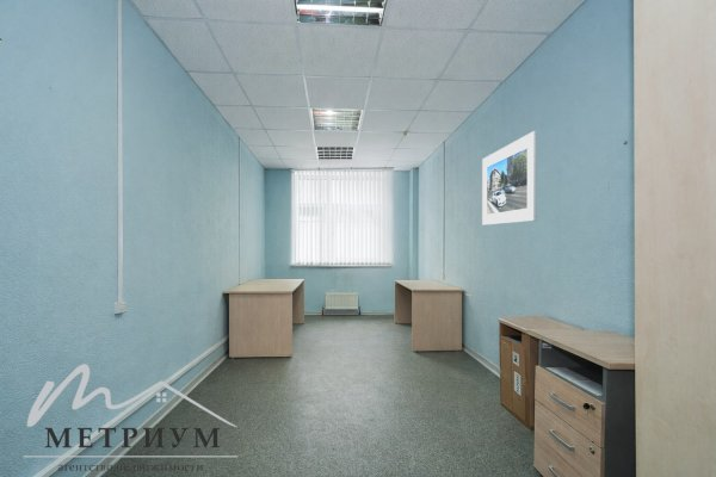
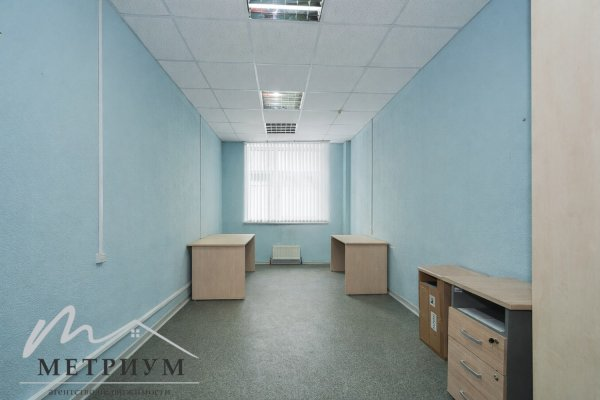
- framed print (505, 185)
